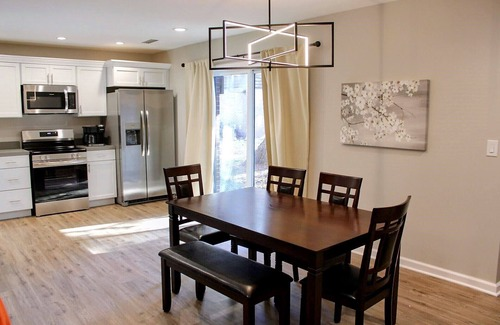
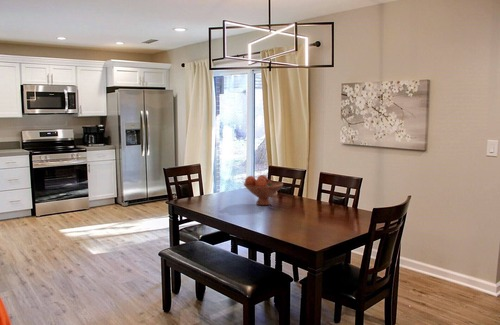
+ fruit bowl (263, 189)
